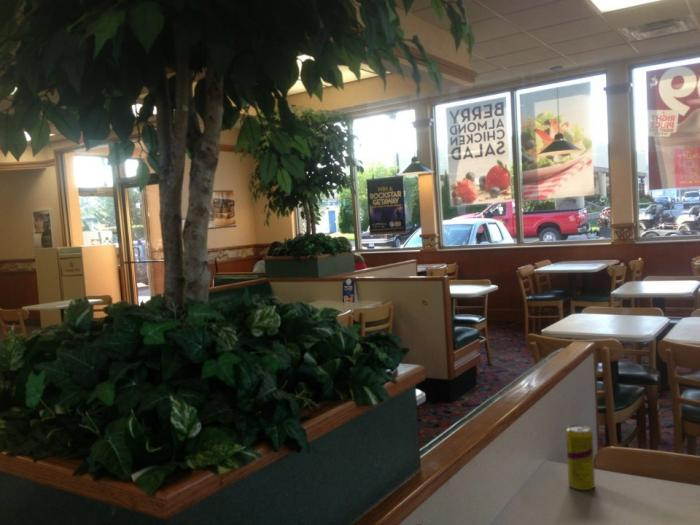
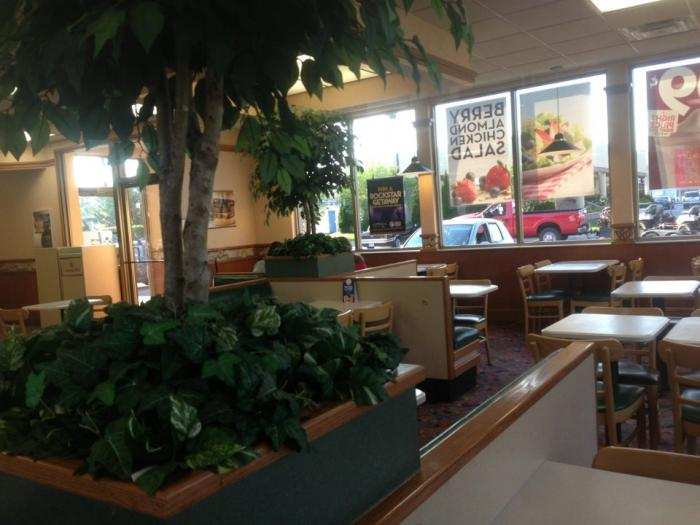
- beverage can (580, 456)
